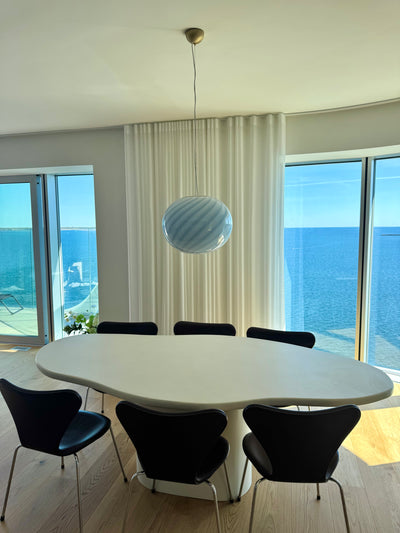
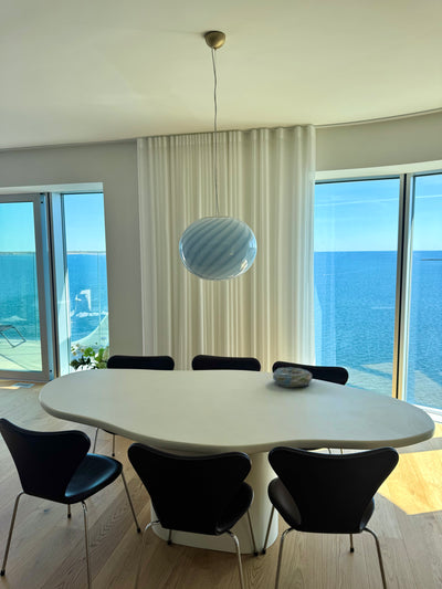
+ decorative bowl (292, 377)
